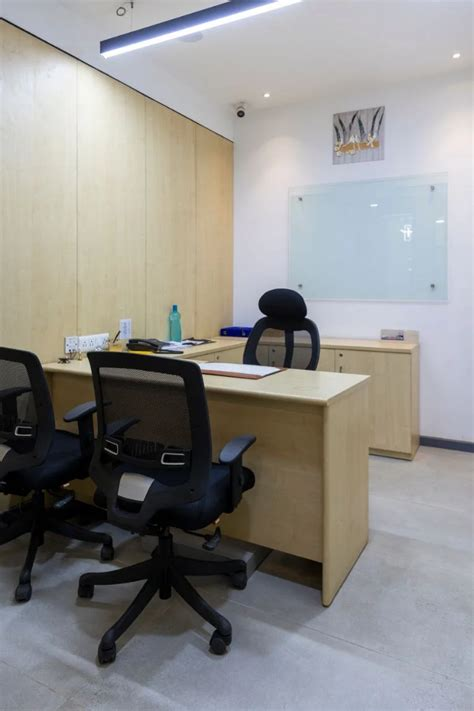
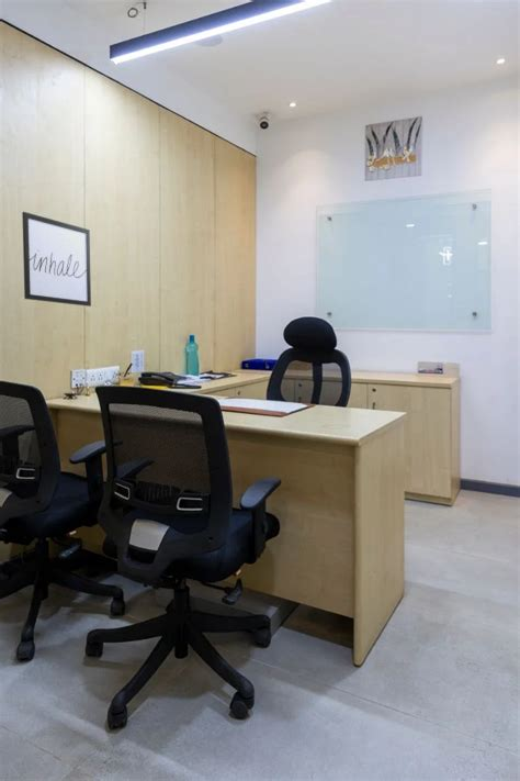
+ wall art (58, 261)
